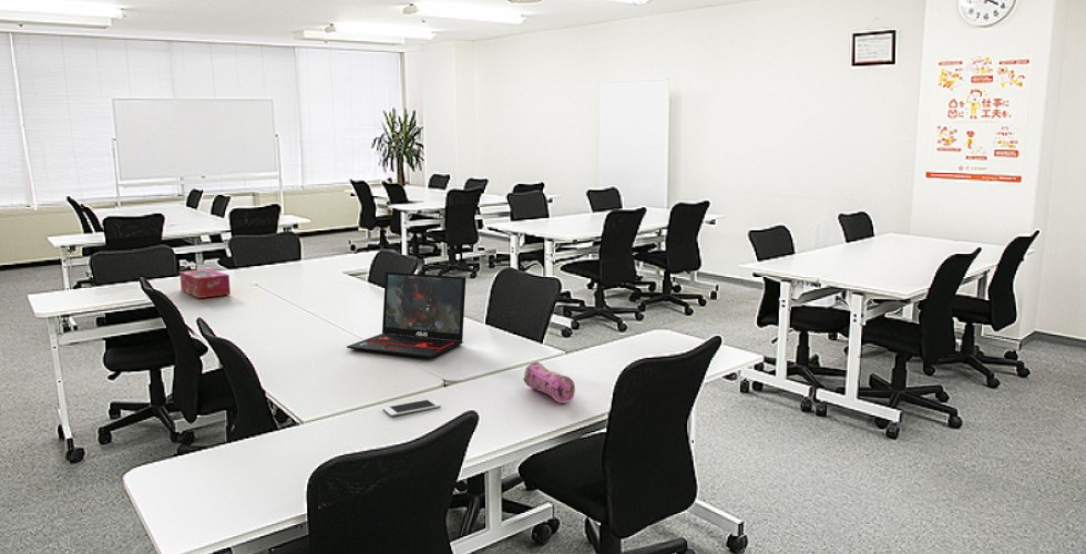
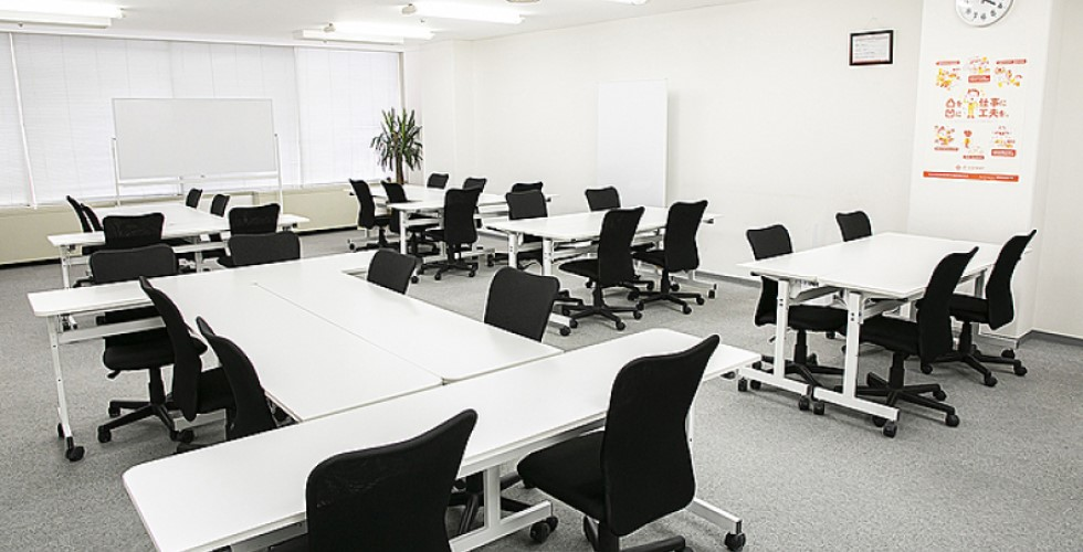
- laptop (407, 312)
- cell phone (411, 407)
- tissue box (204, 283)
- pencil case (549, 381)
